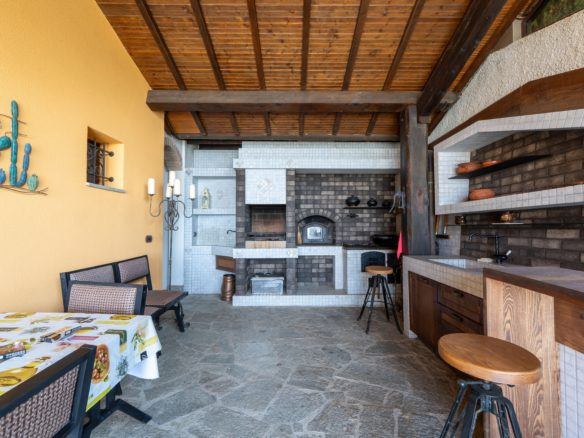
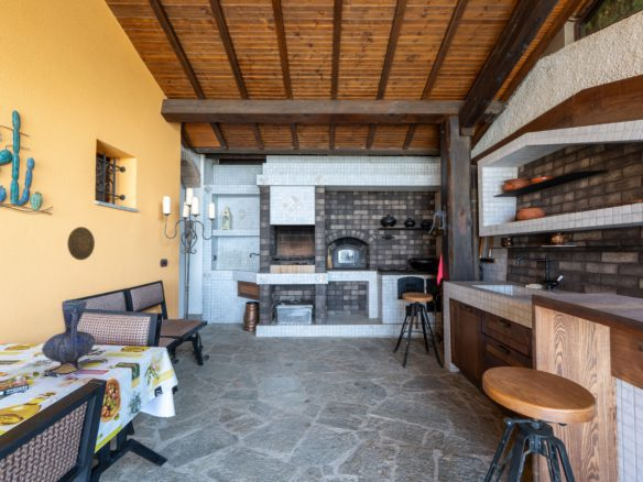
+ vase (69, 335)
+ decorative plate (83, 243)
